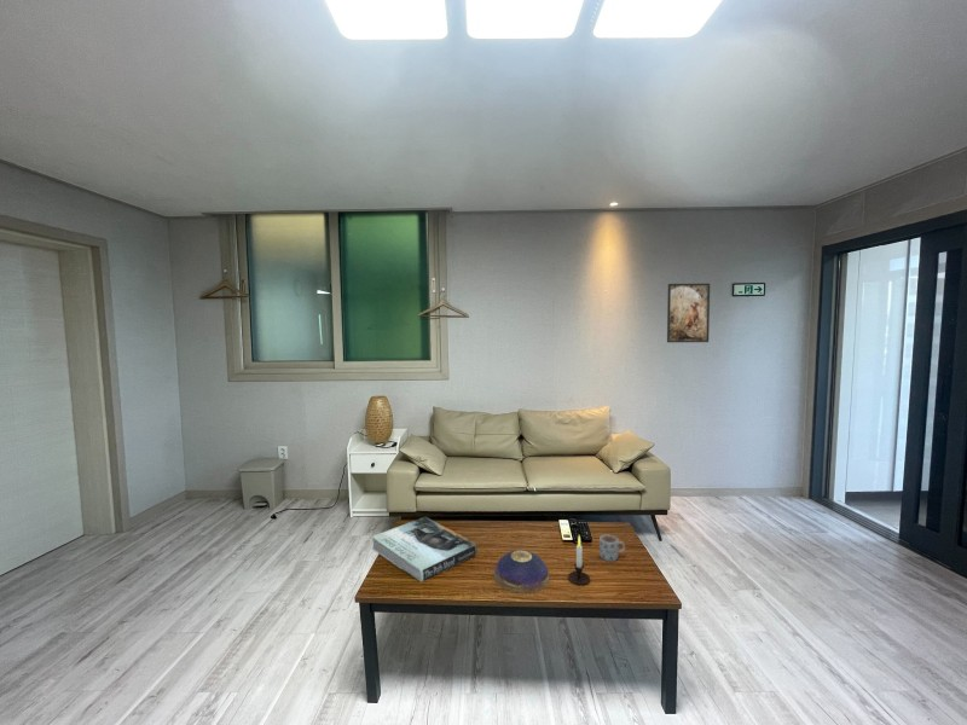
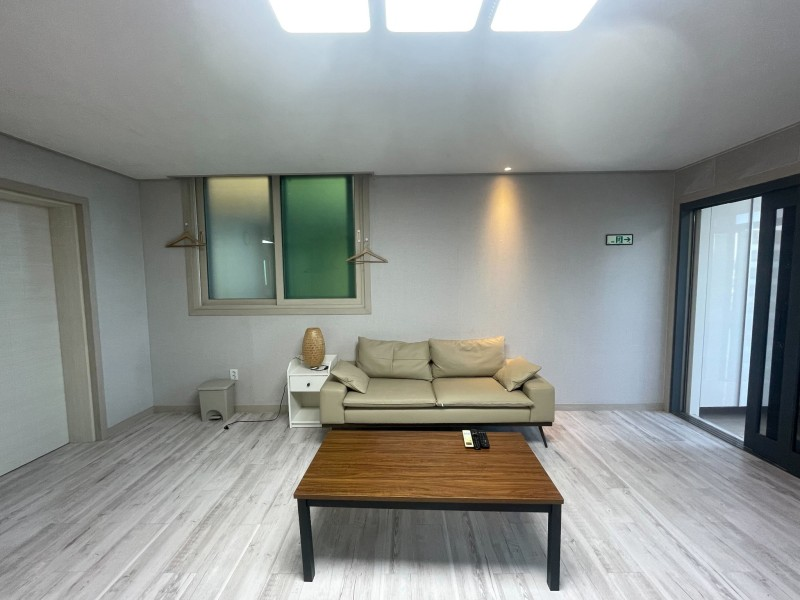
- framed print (688, 313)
- mug (612, 547)
- candle (578, 556)
- book (423, 546)
- decorative bowl (521, 564)
